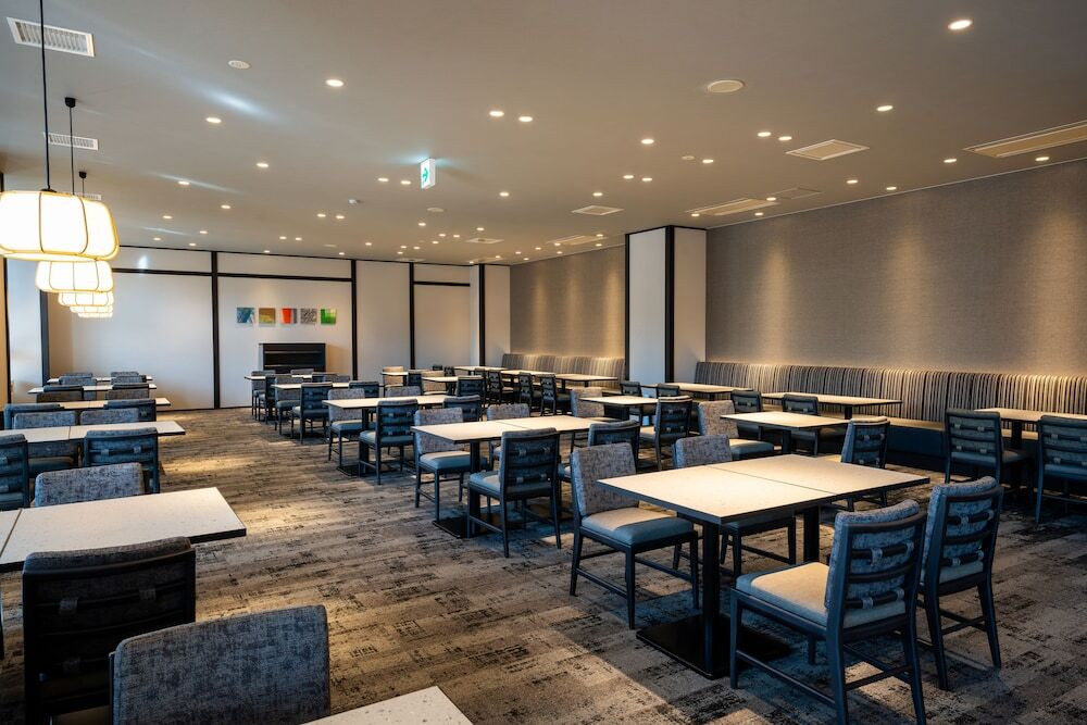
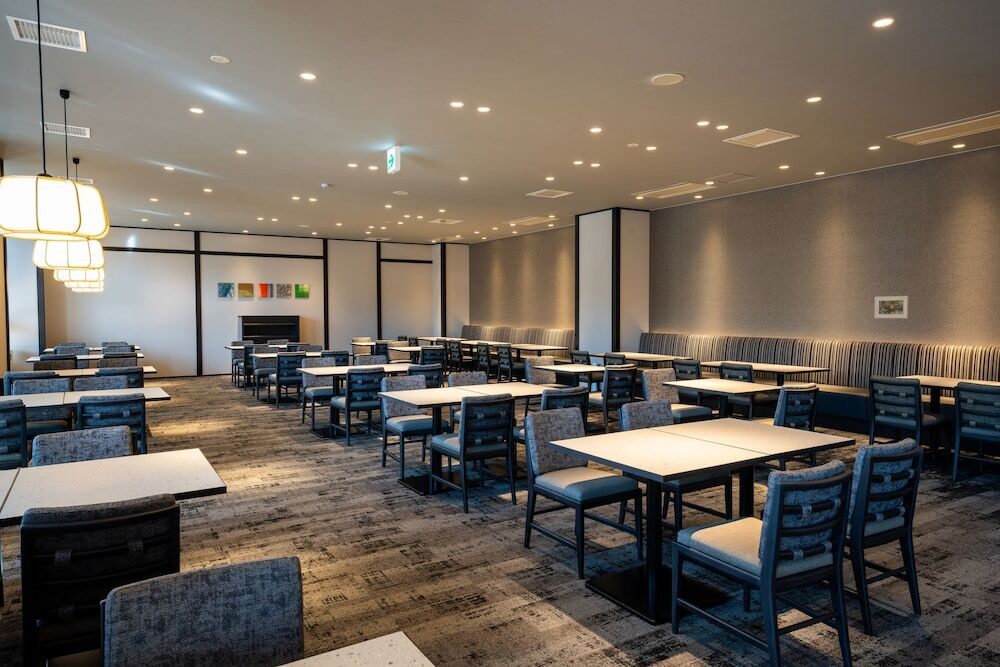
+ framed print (891, 307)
